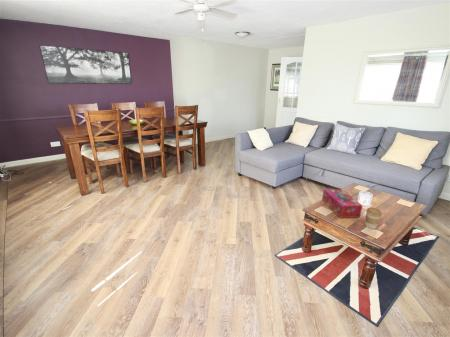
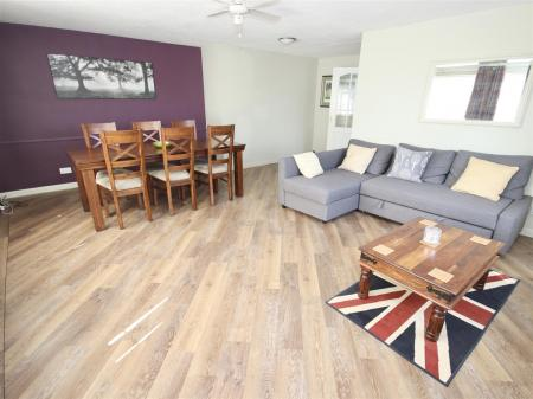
- tissue box (340, 202)
- coffee cup (372, 218)
